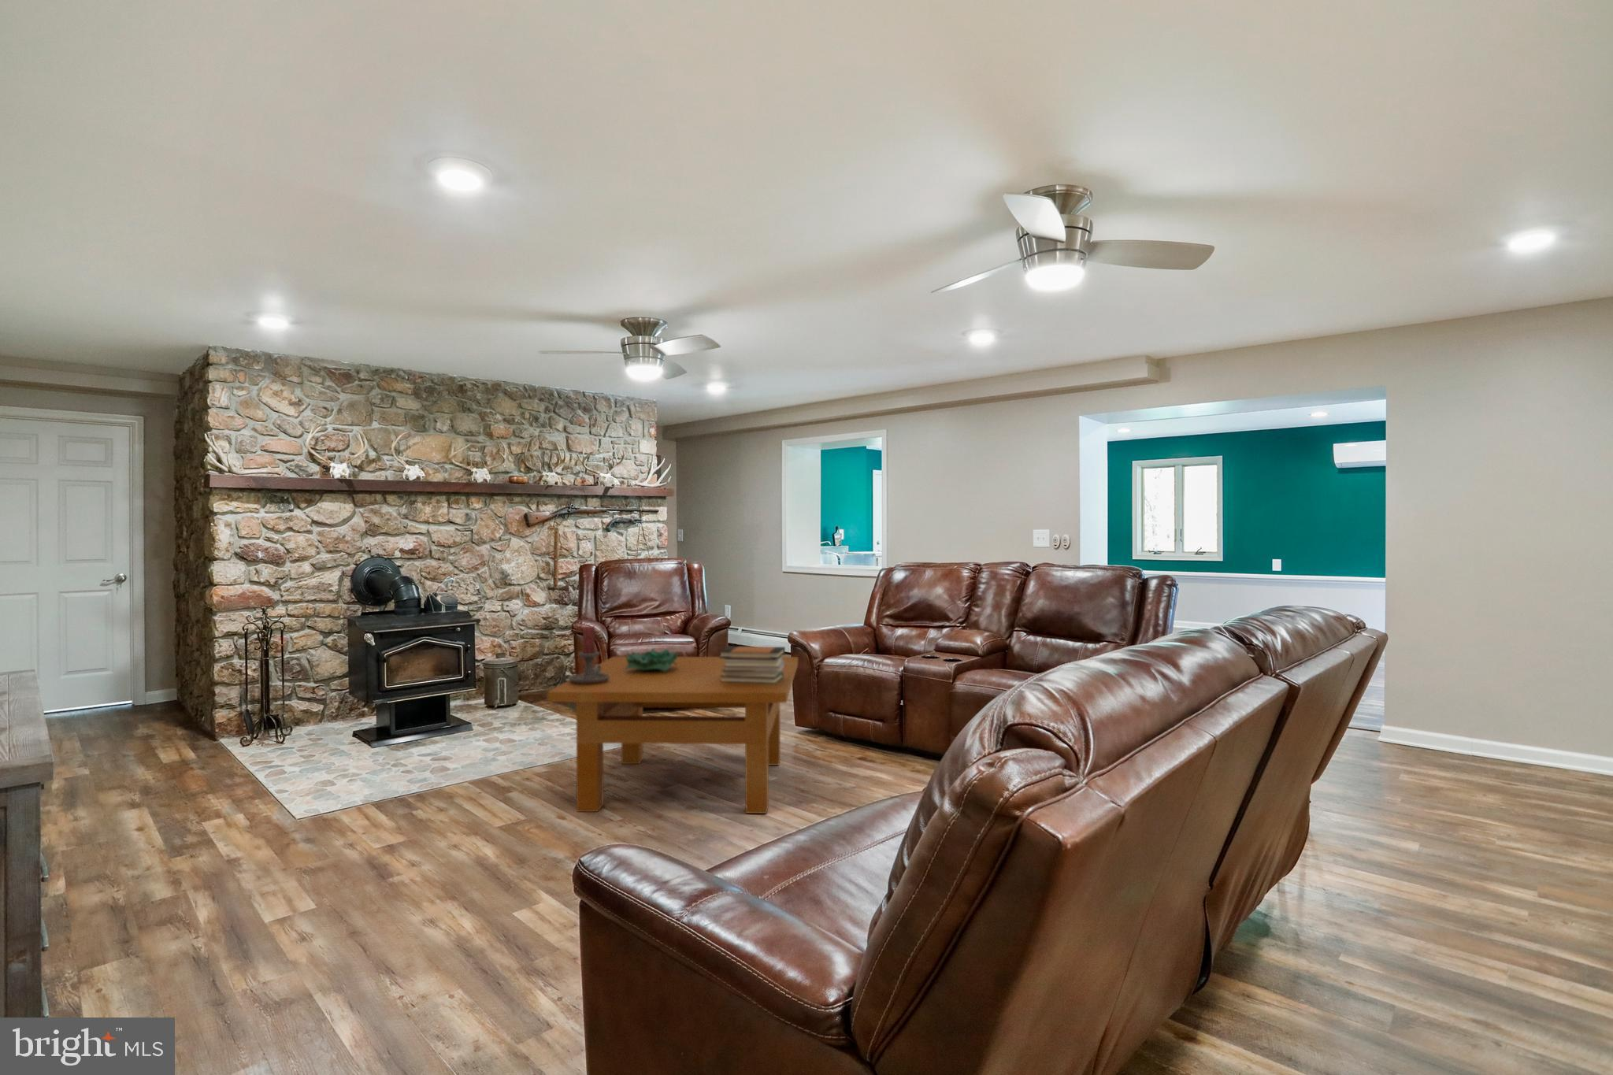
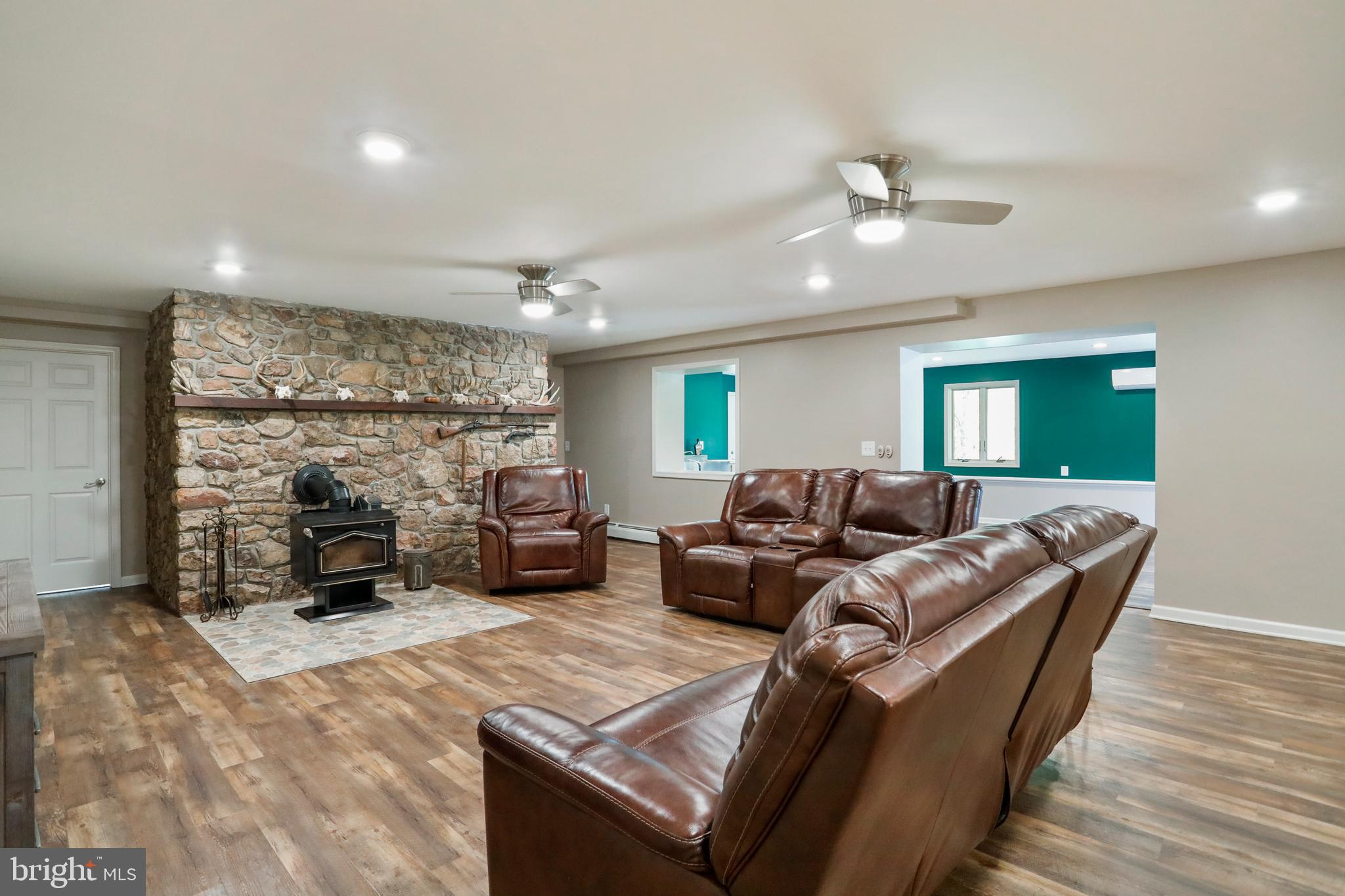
- candle holder (591, 653)
- decorative bowl (651, 660)
- table (688, 728)
- book stack (753, 663)
